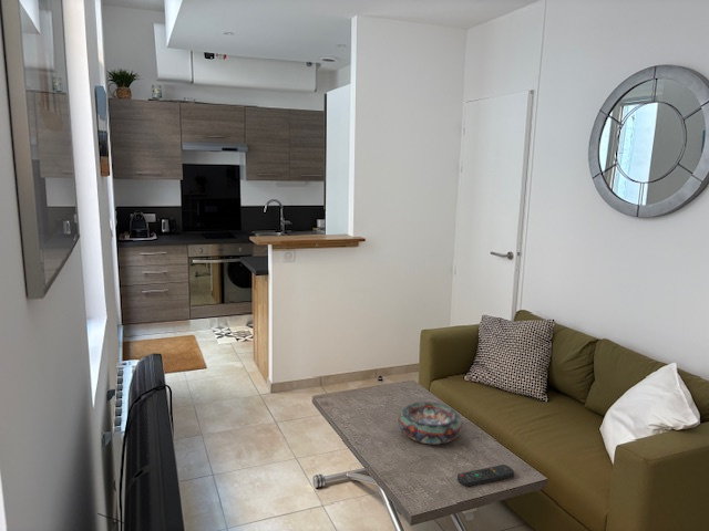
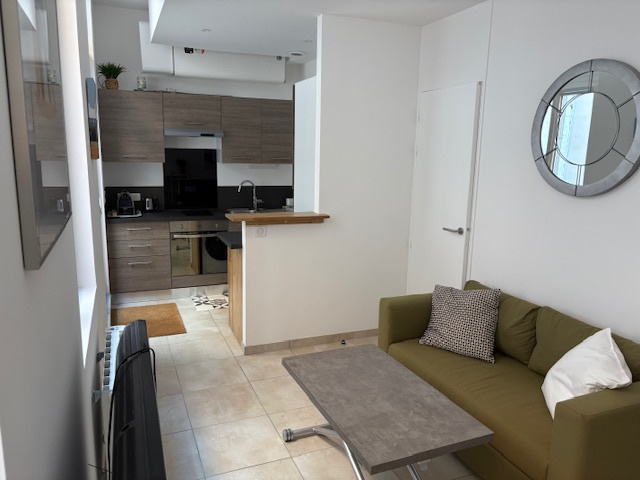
- remote control (485, 475)
- decorative bowl (429, 423)
